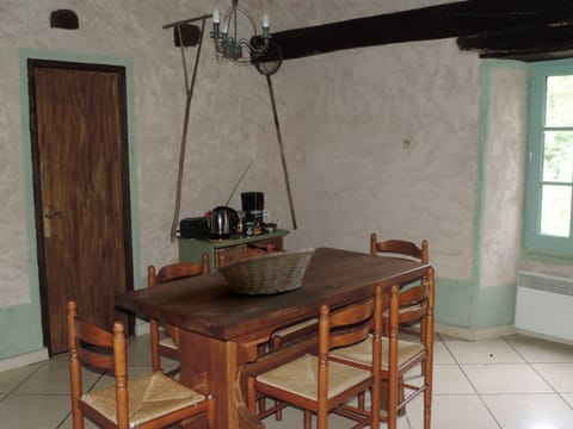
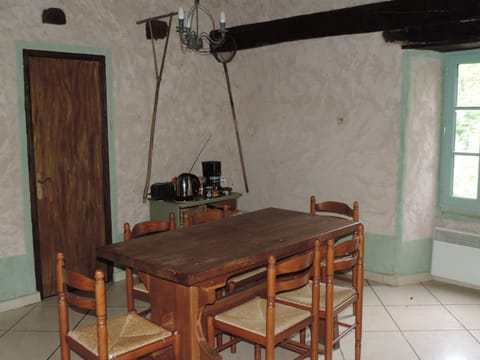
- fruit basket (267, 267)
